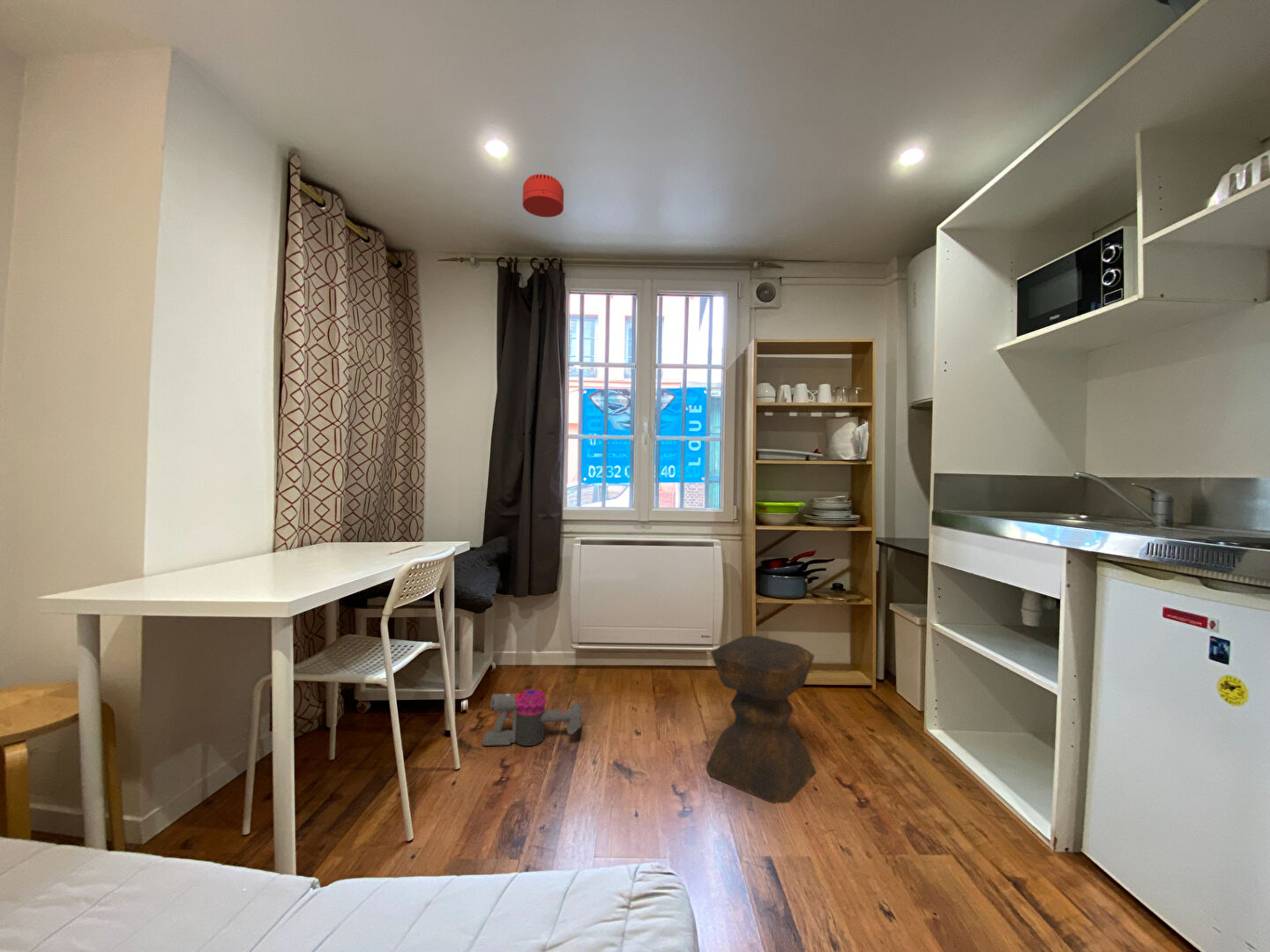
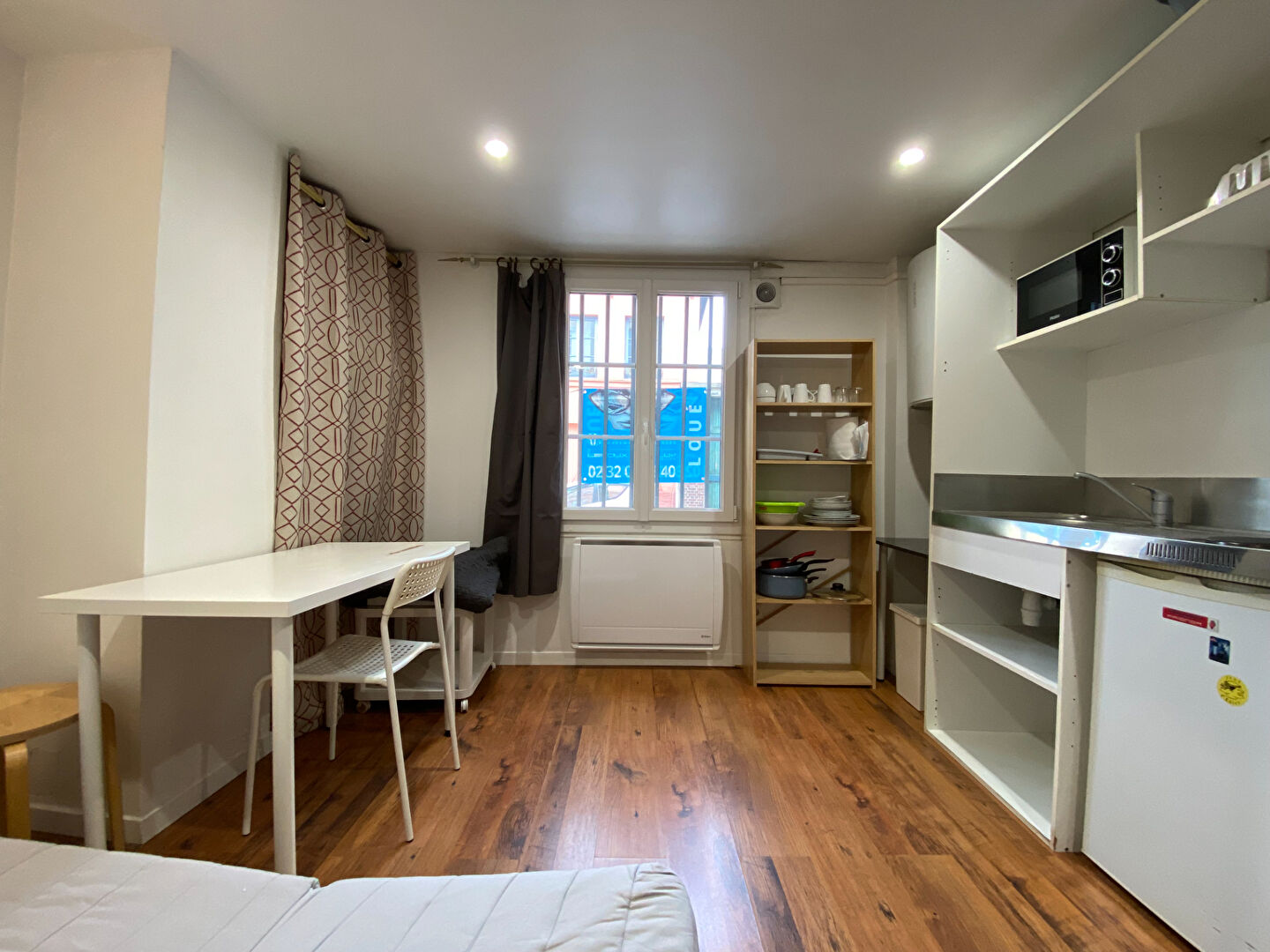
- stool (761, 708)
- smoke detector (543, 195)
- vacuum cleaner (533, 716)
